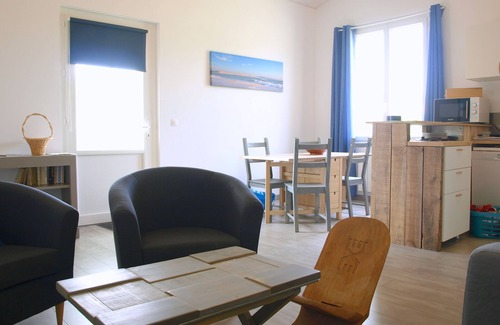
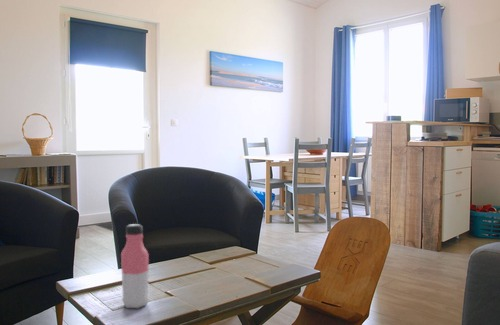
+ water bottle (134, 264)
